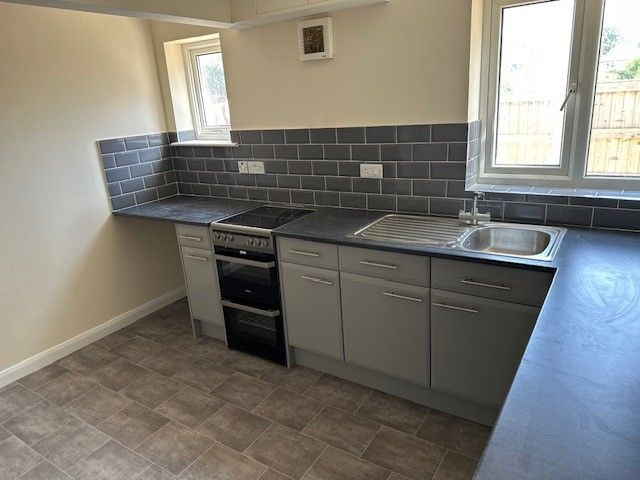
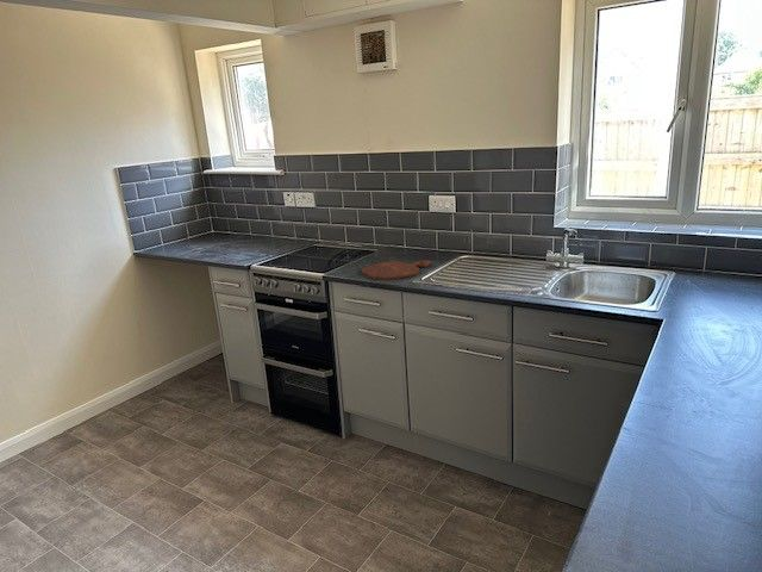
+ cutting board (399, 268)
